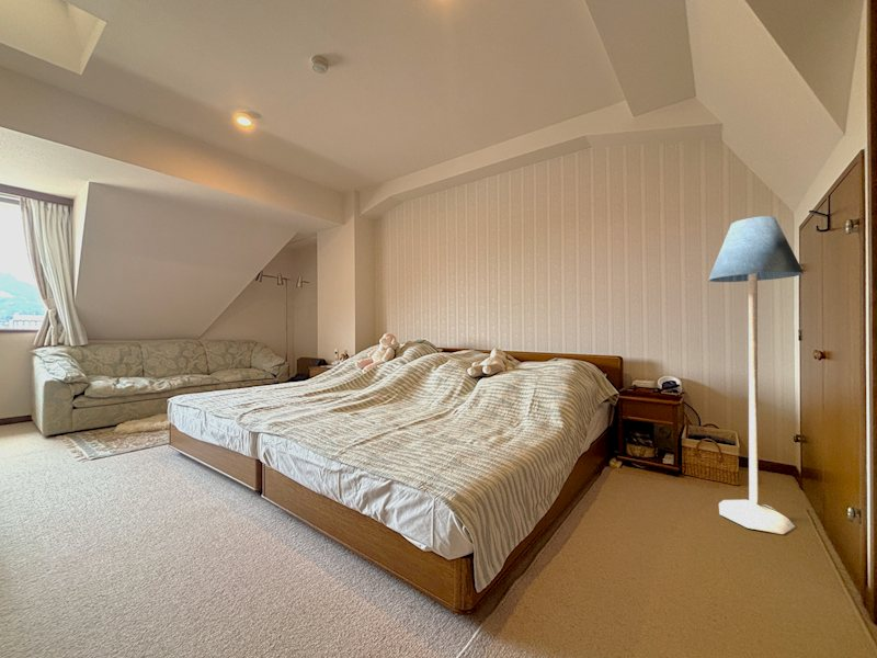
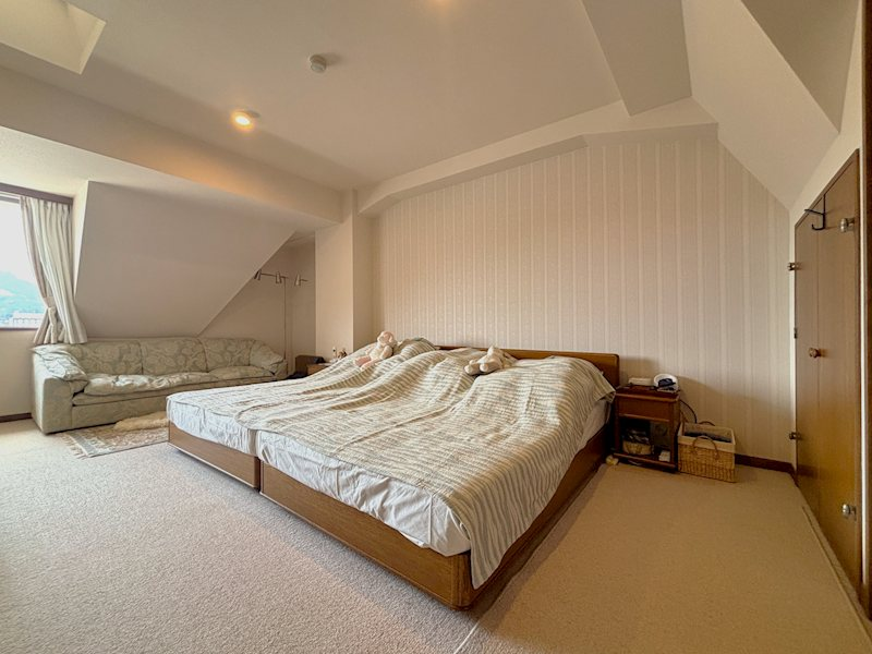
- floor lamp (753, 368)
